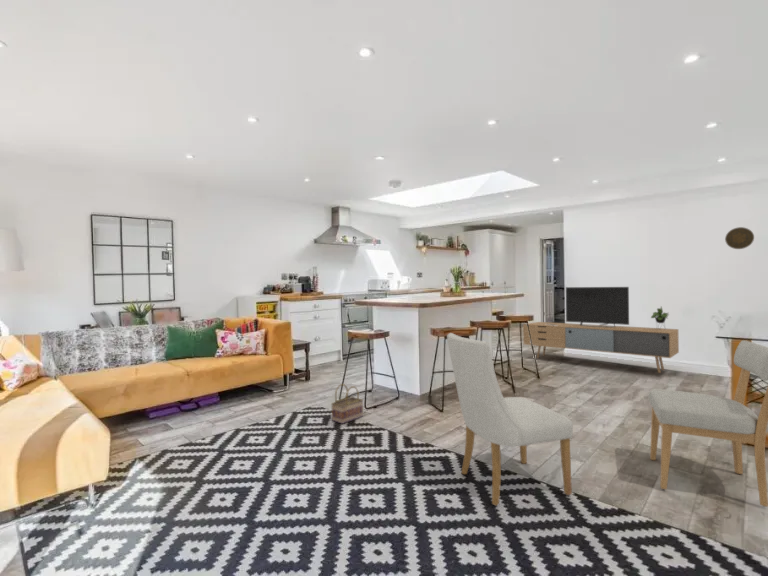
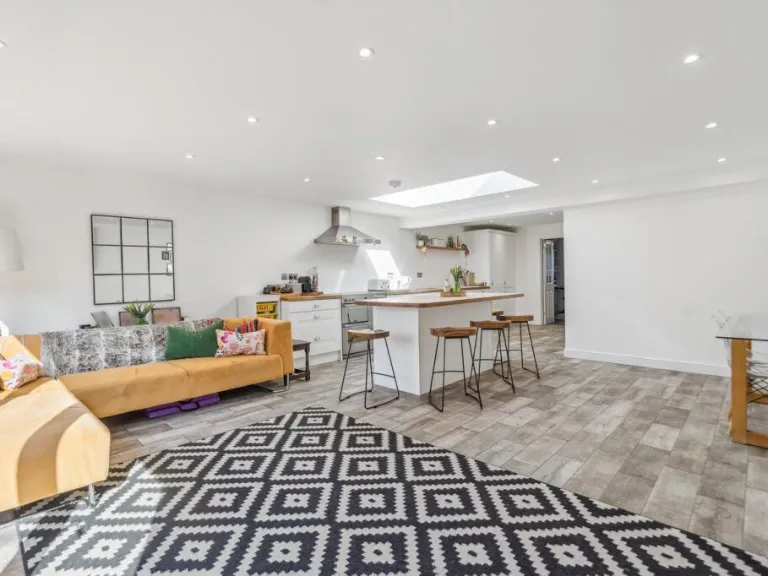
- chair (709, 412)
- media console (595, 325)
- basket (347, 401)
- chair (503, 409)
- decorative plate (739, 238)
